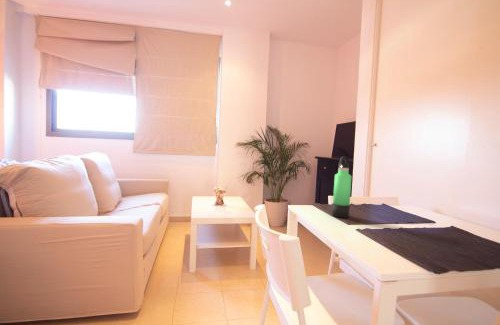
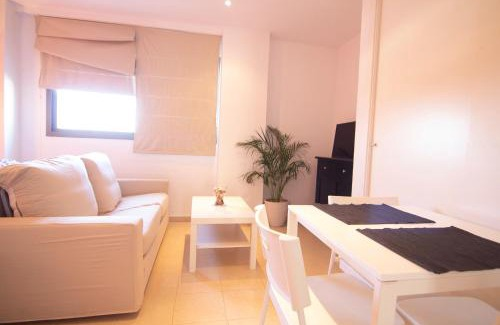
- thermos bottle (342, 186)
